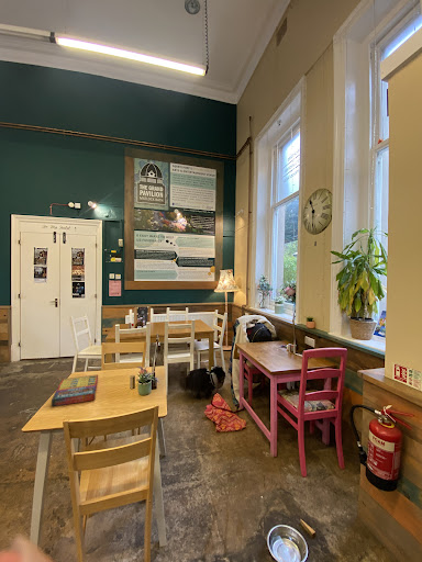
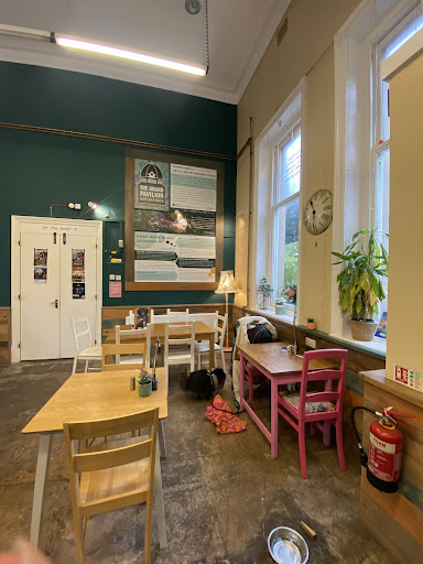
- game compilation box (77, 389)
